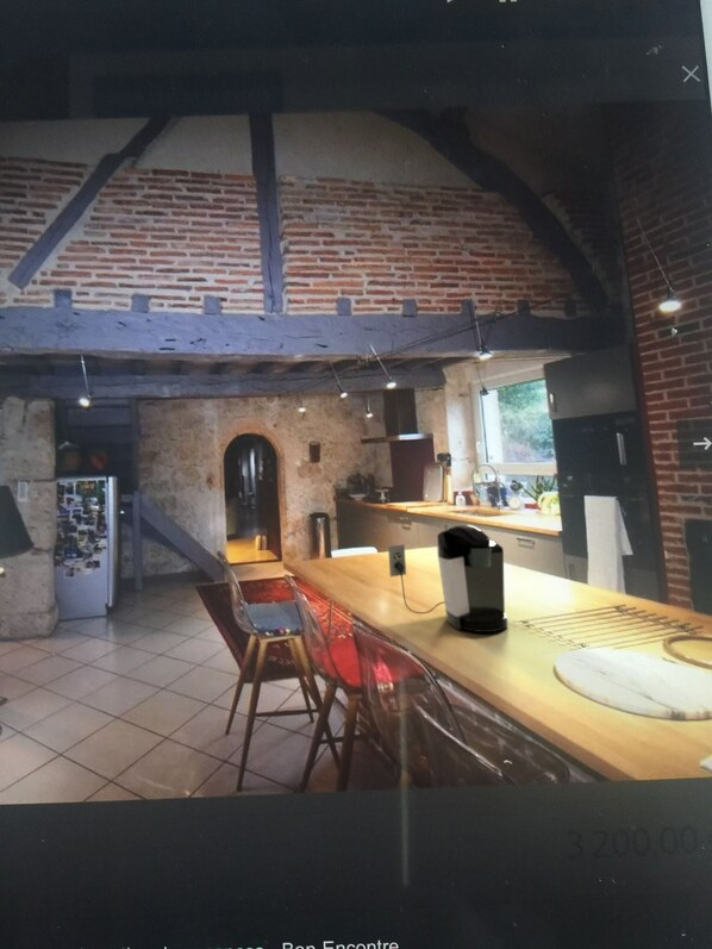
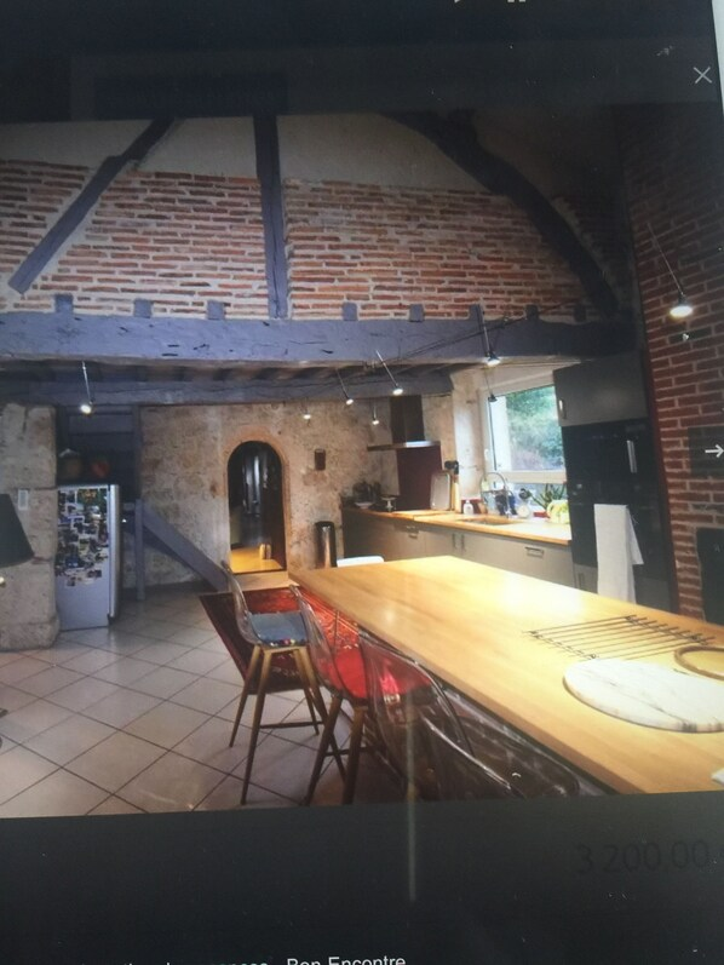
- coffee maker (454, 575)
